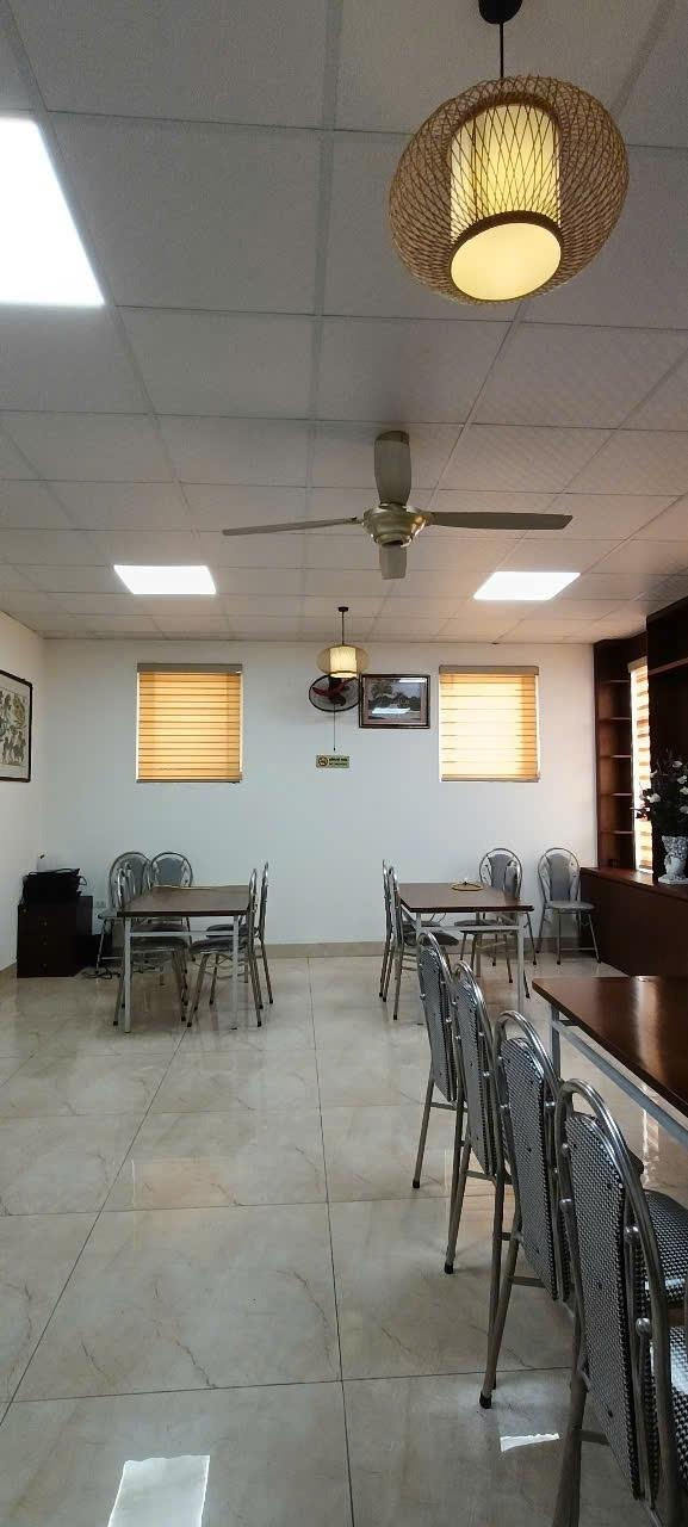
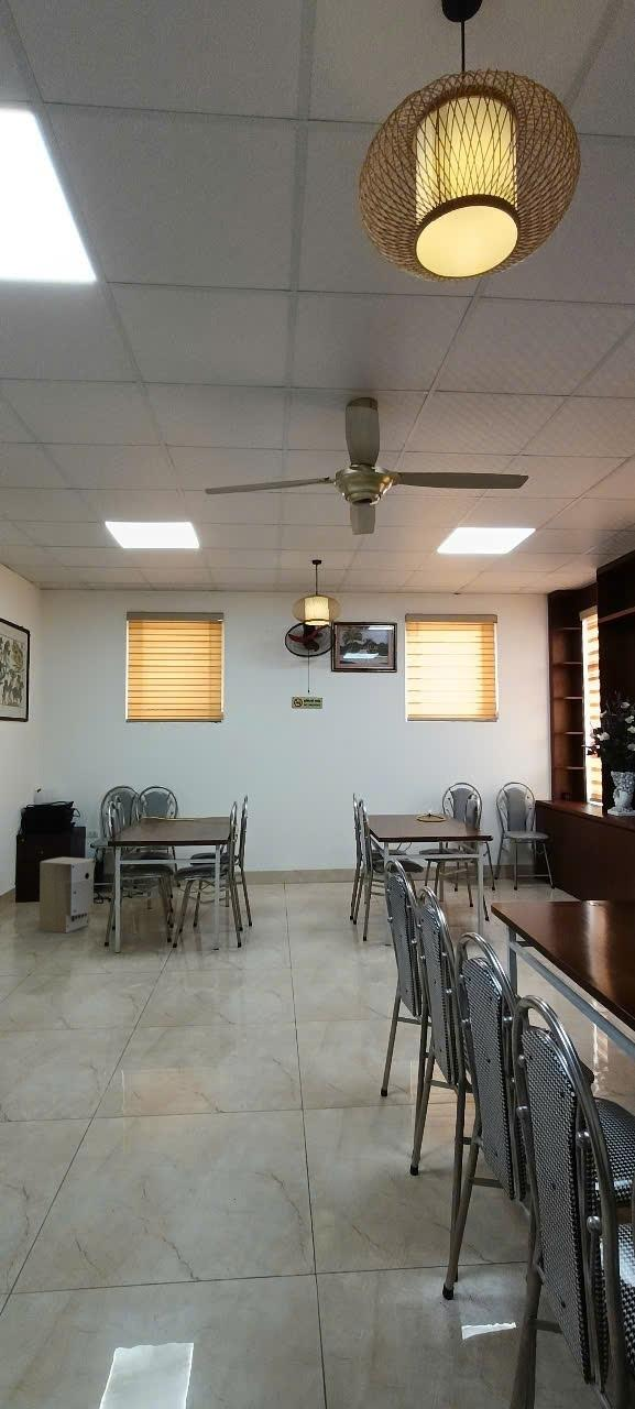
+ air purifier (66, 894)
